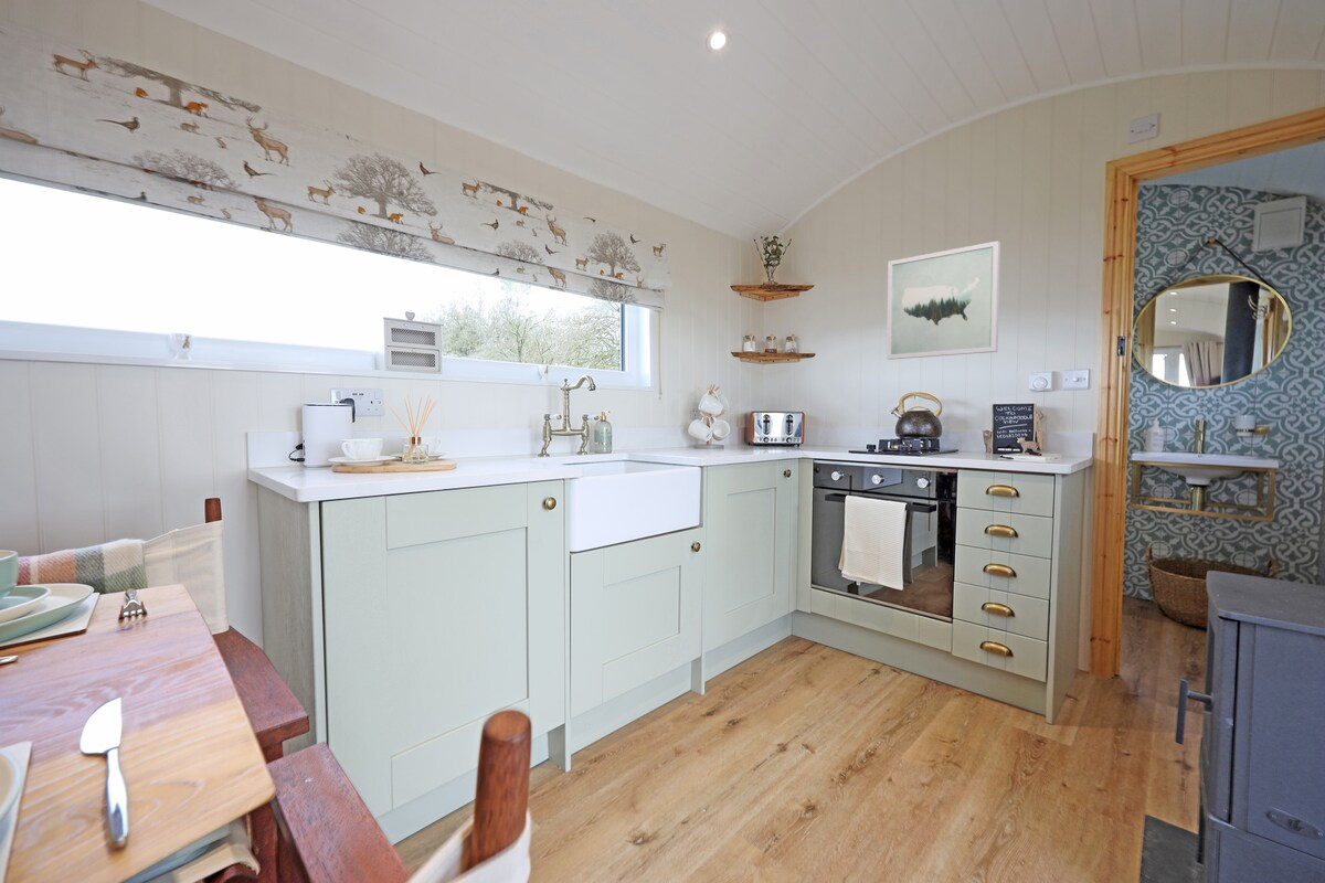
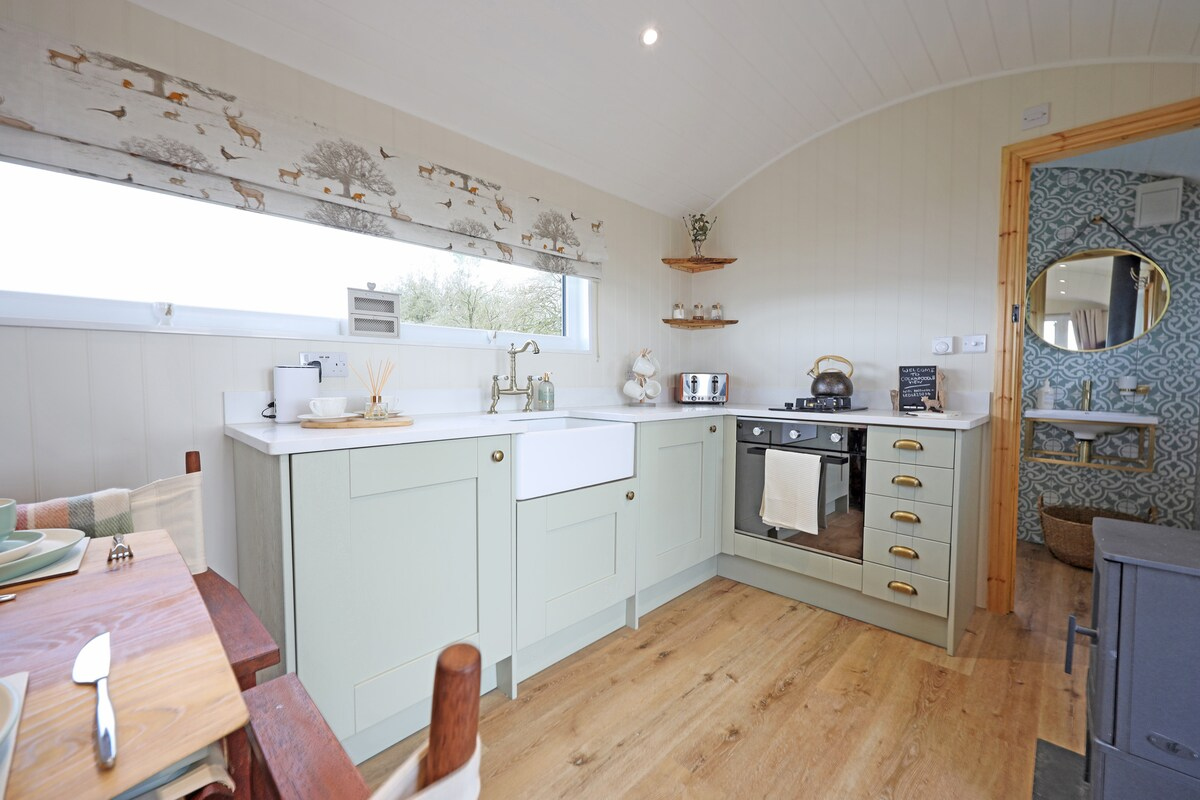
- wall art (940, 304)
